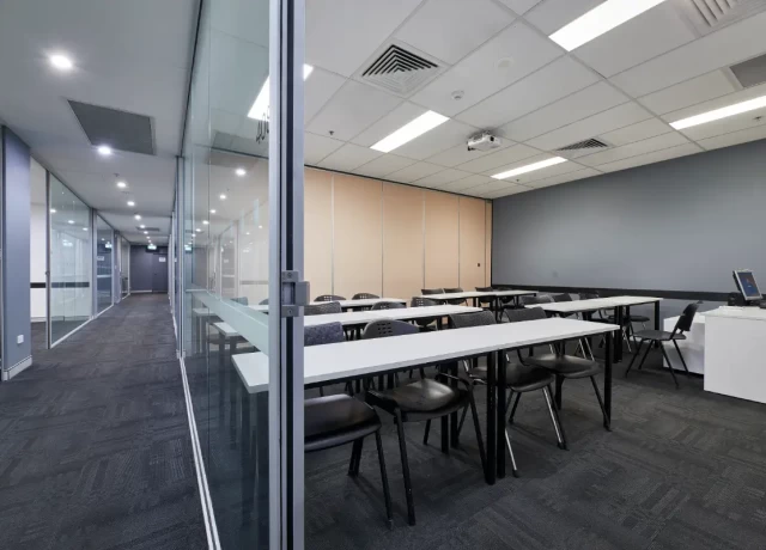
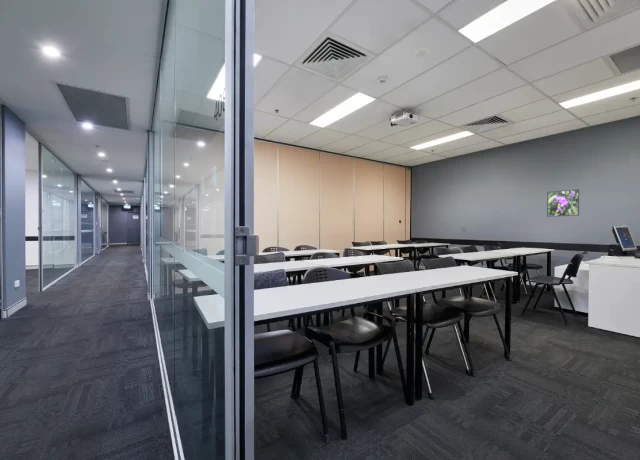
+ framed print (562, 203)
